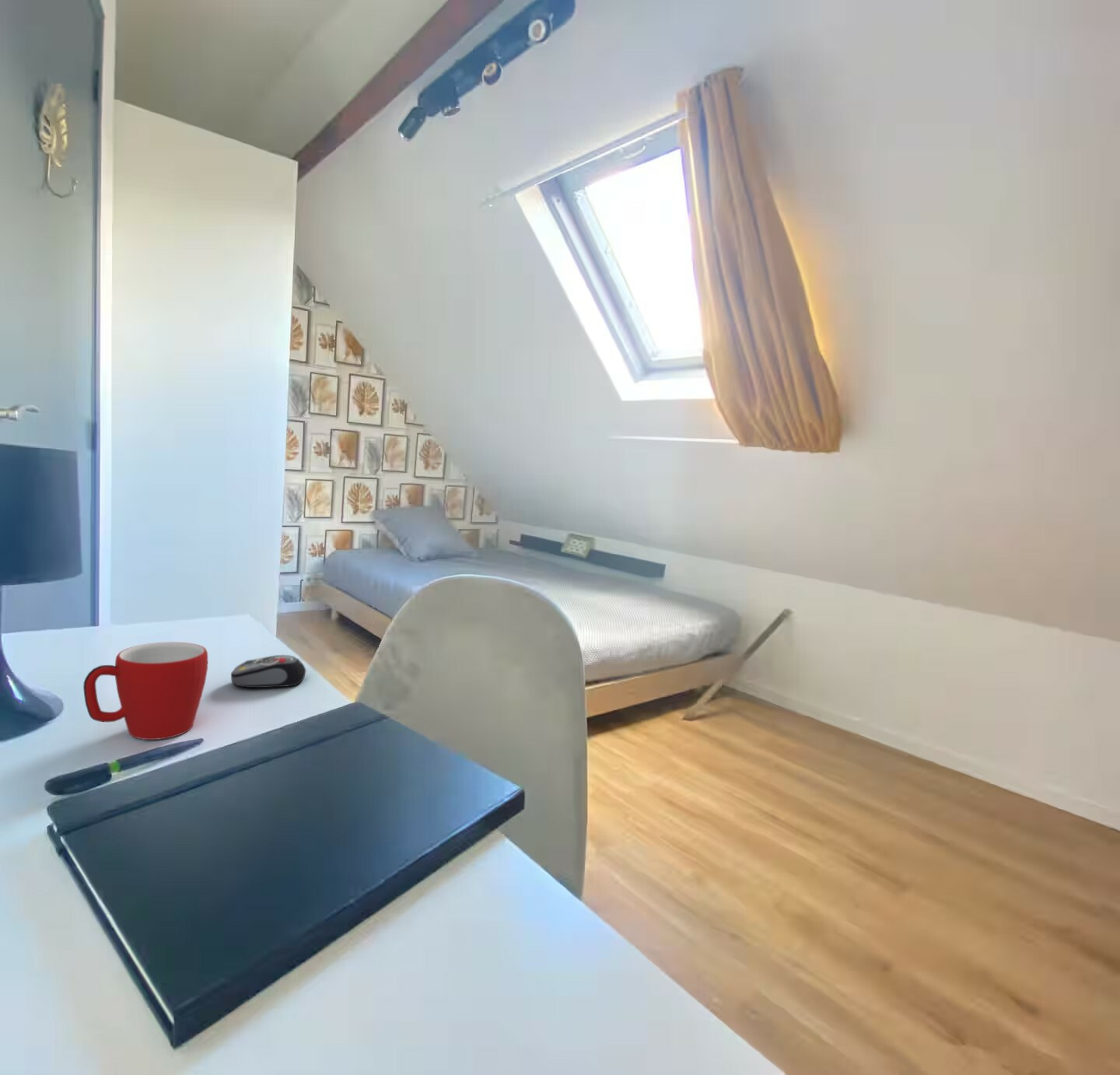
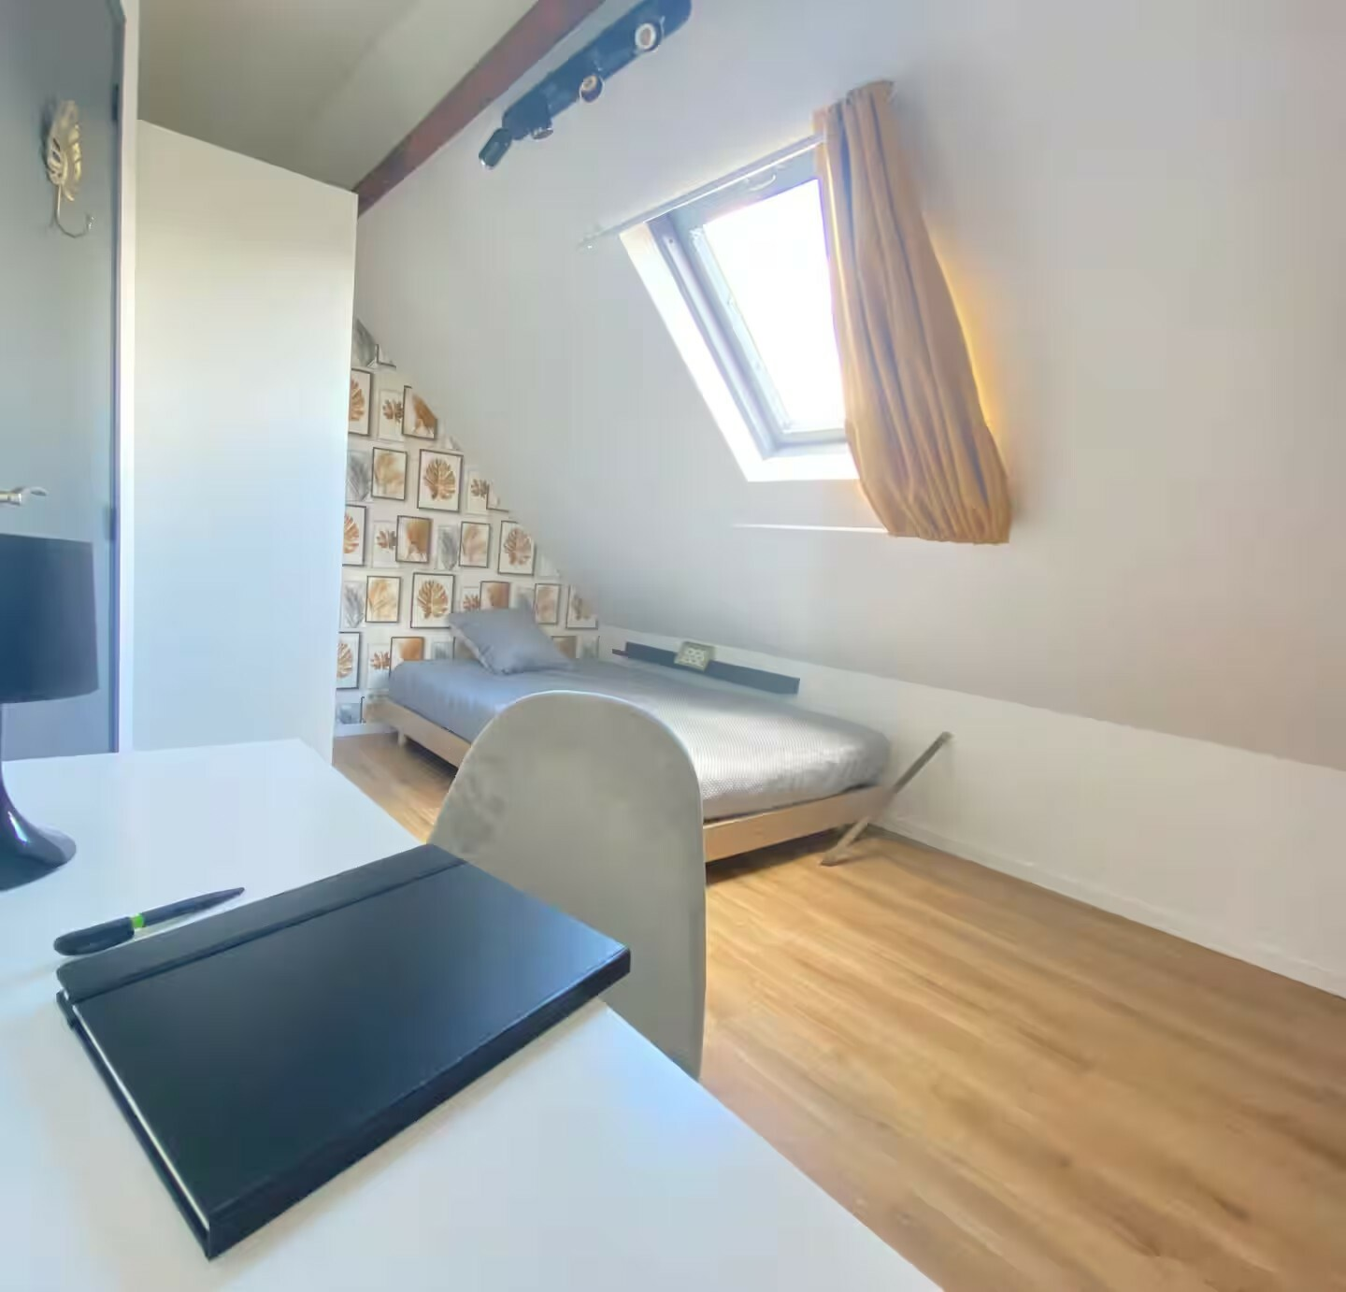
- mug (147, 693)
- computer mouse (269, 668)
